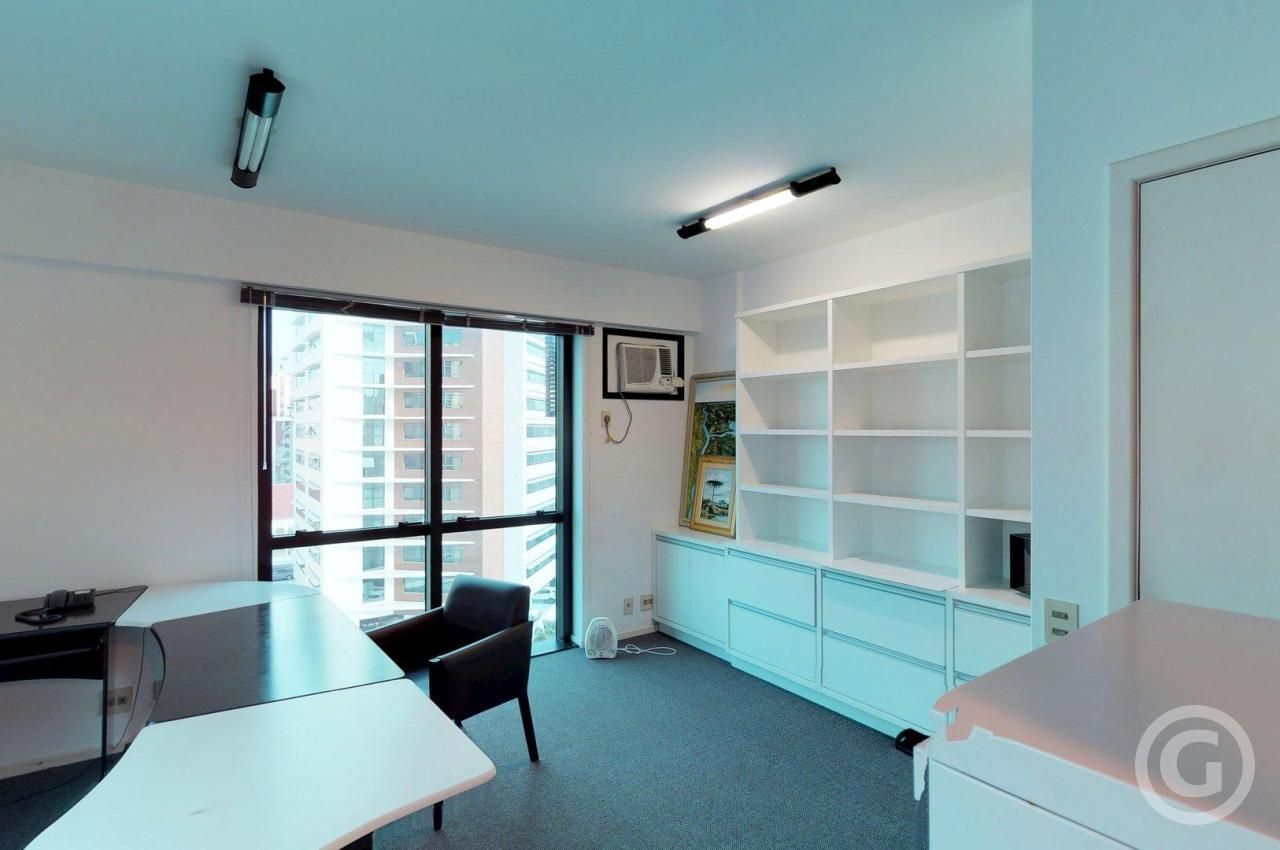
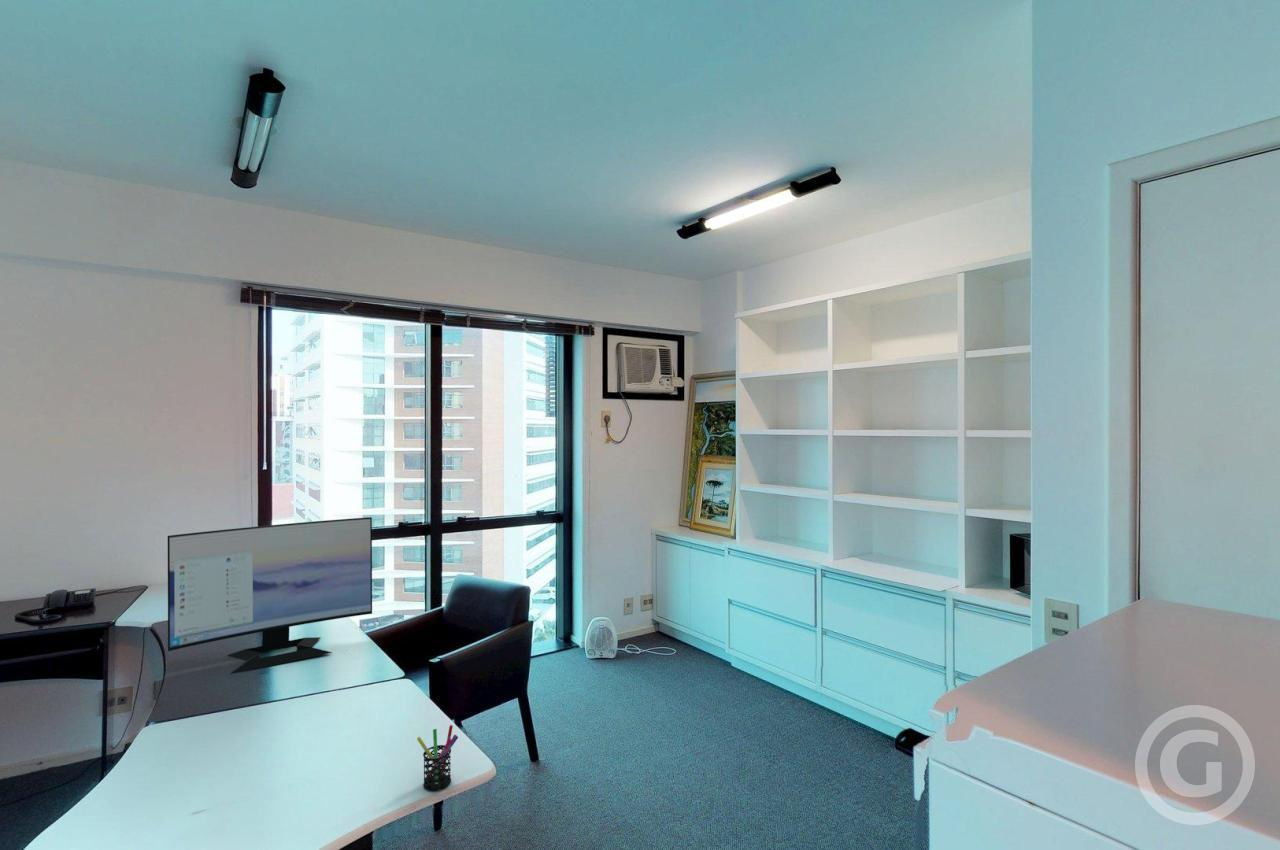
+ pen holder (438, 753)
+ computer monitor (278, 590)
